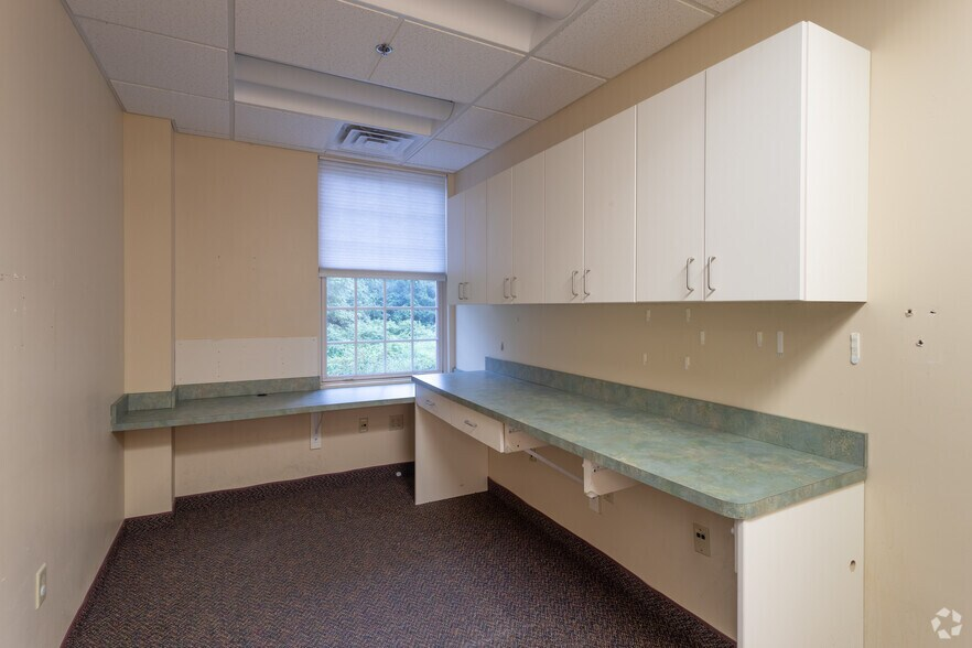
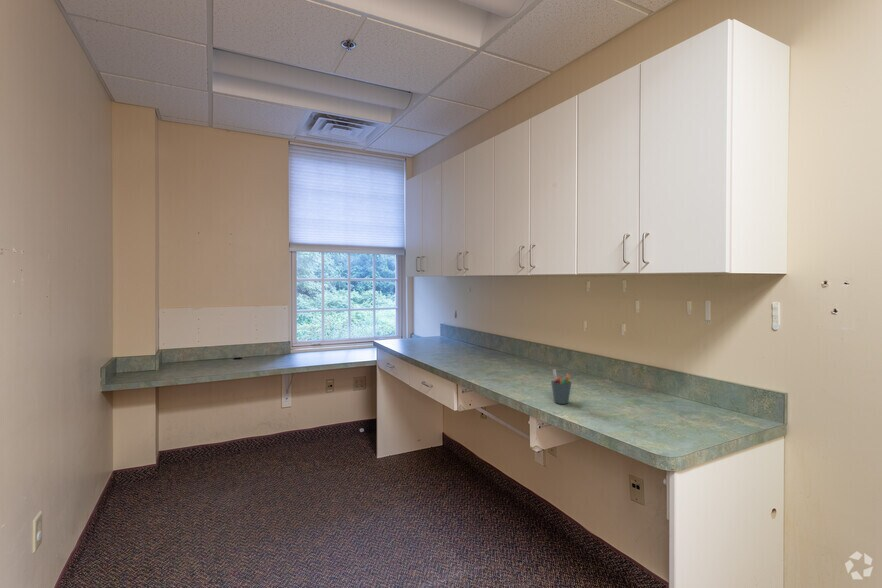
+ pen holder (561, 386)
